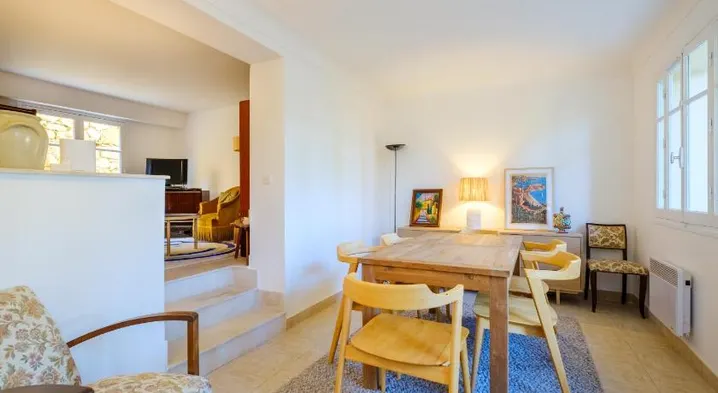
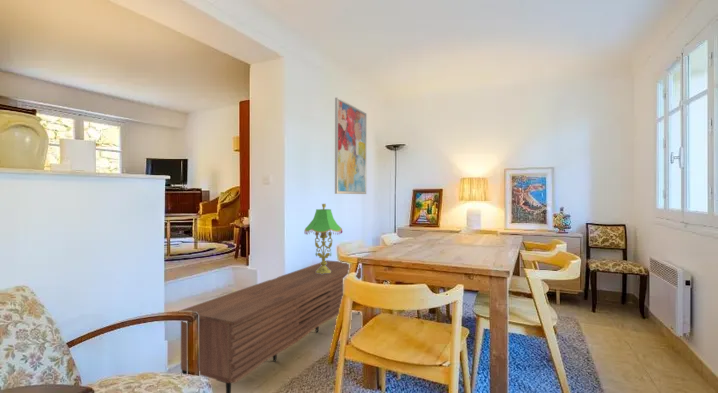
+ wall art (352, 150)
+ sideboard (295, 313)
+ table lamp (323, 237)
